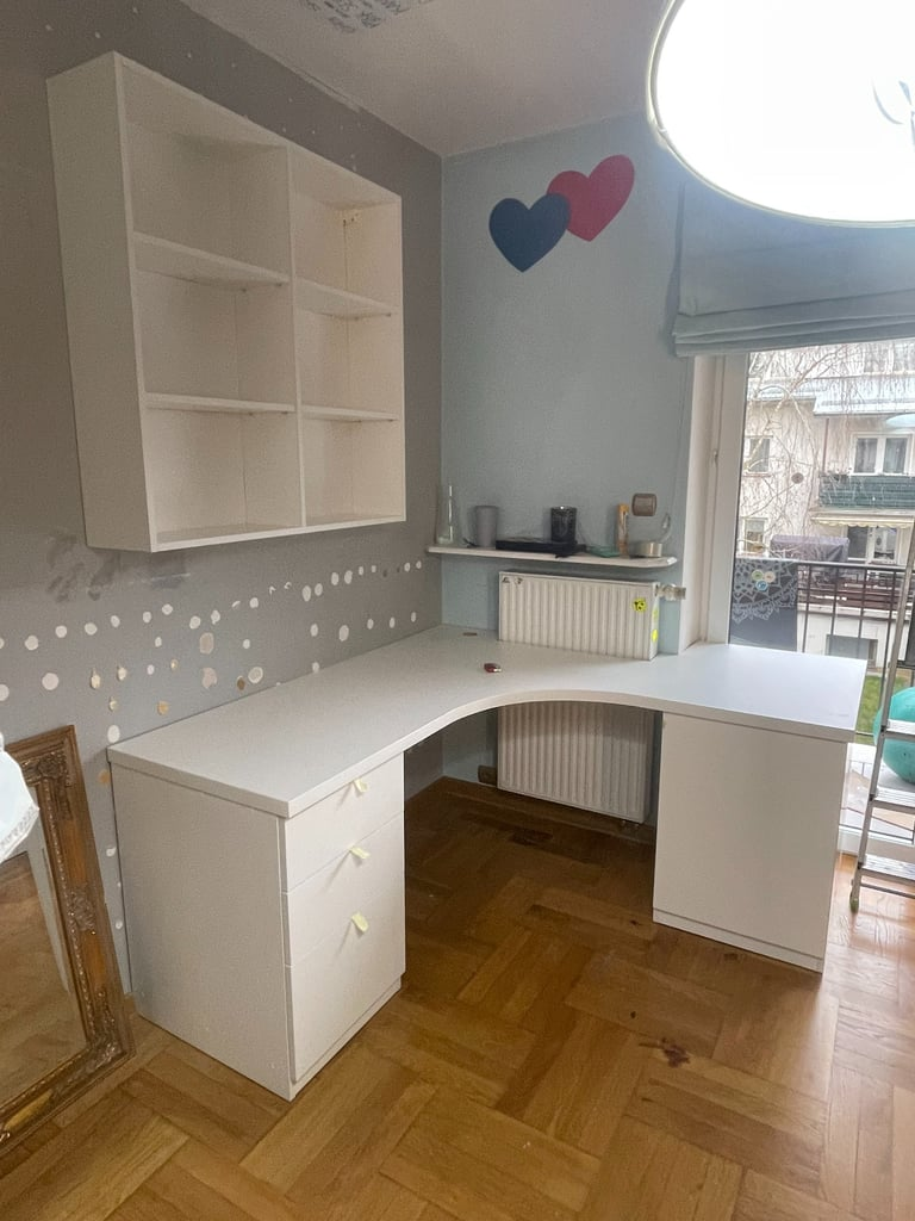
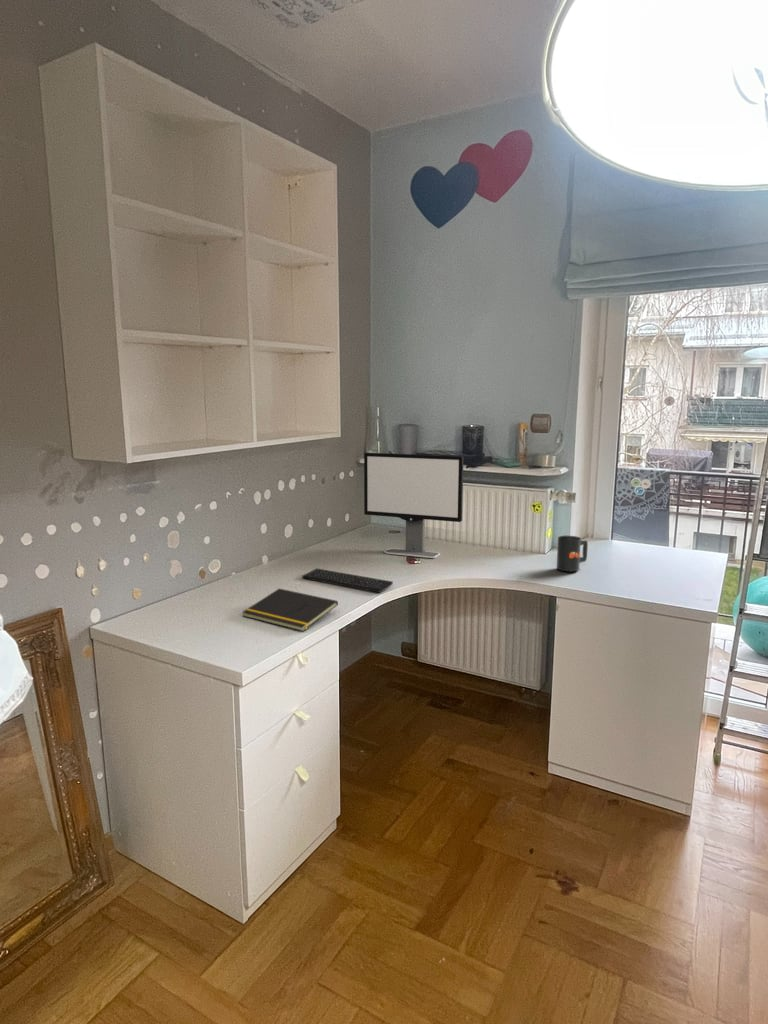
+ mug (573, 553)
+ keyboard (346, 579)
+ computer monitor (412, 504)
+ notepad (290, 608)
